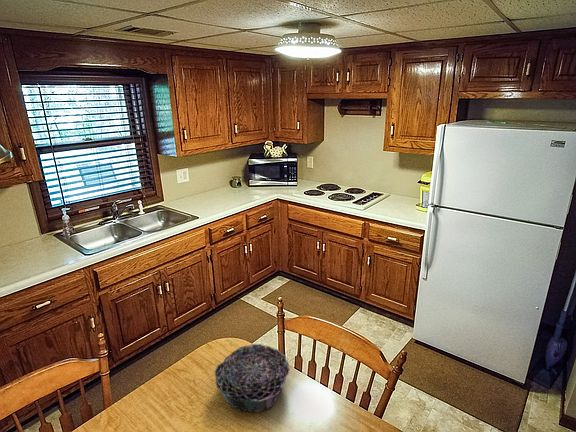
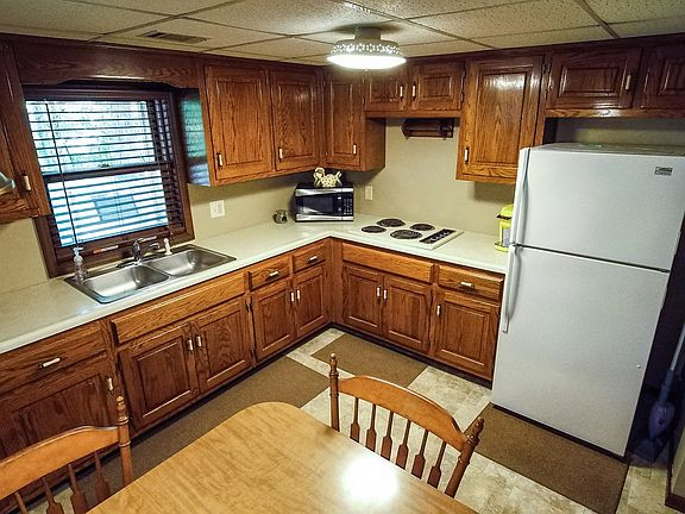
- decorative bowl (253, 379)
